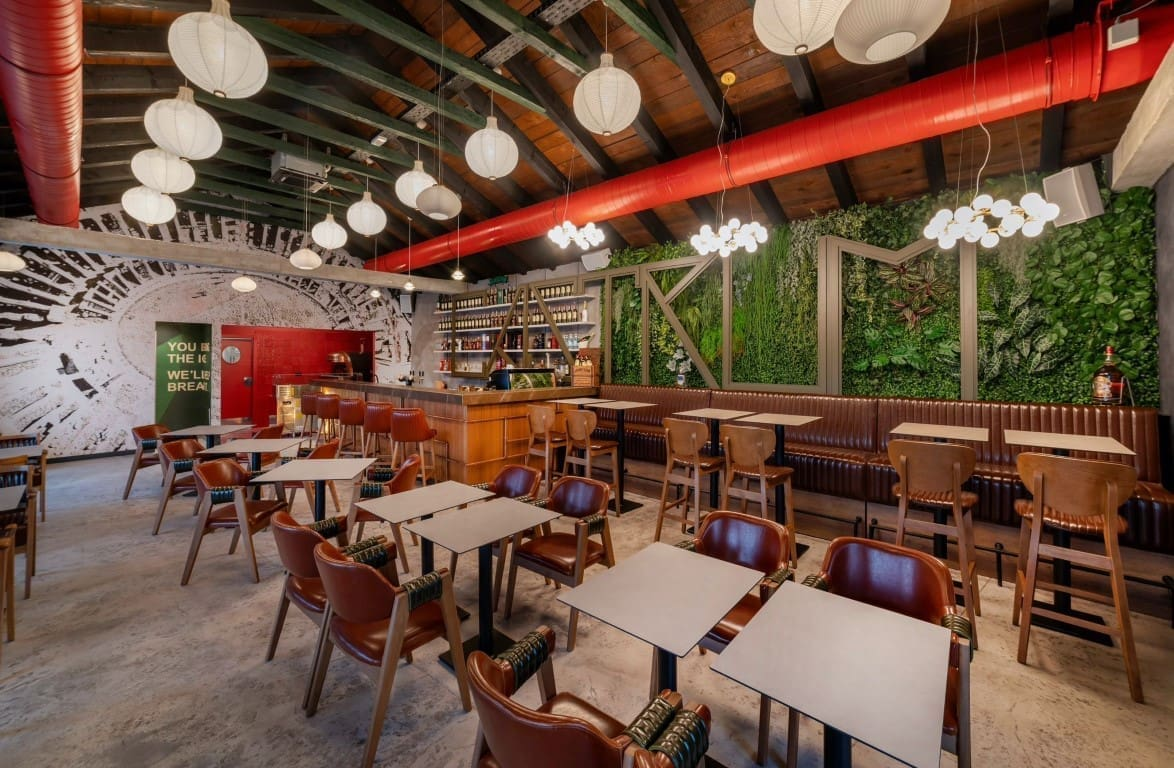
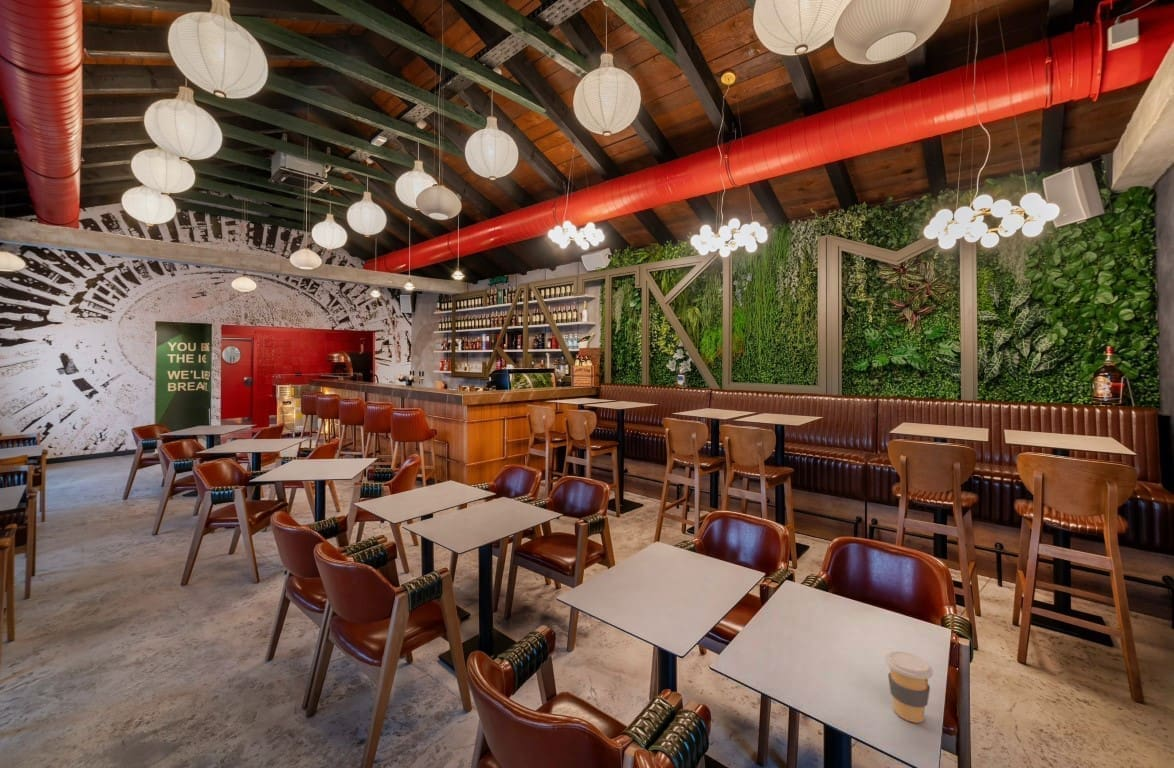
+ coffee cup (908, 687)
